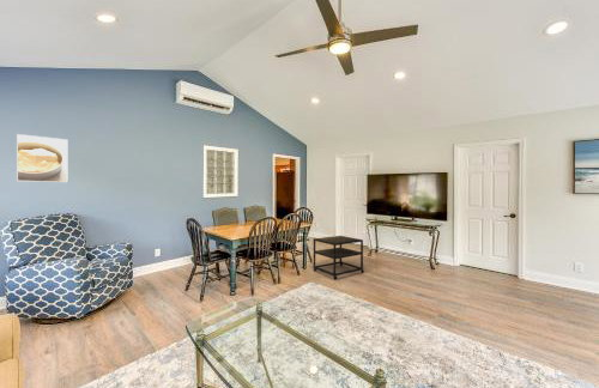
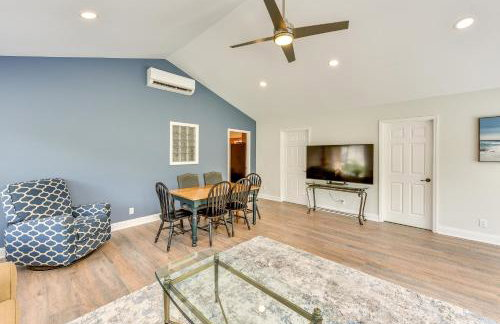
- side table (338, 255)
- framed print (43, 159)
